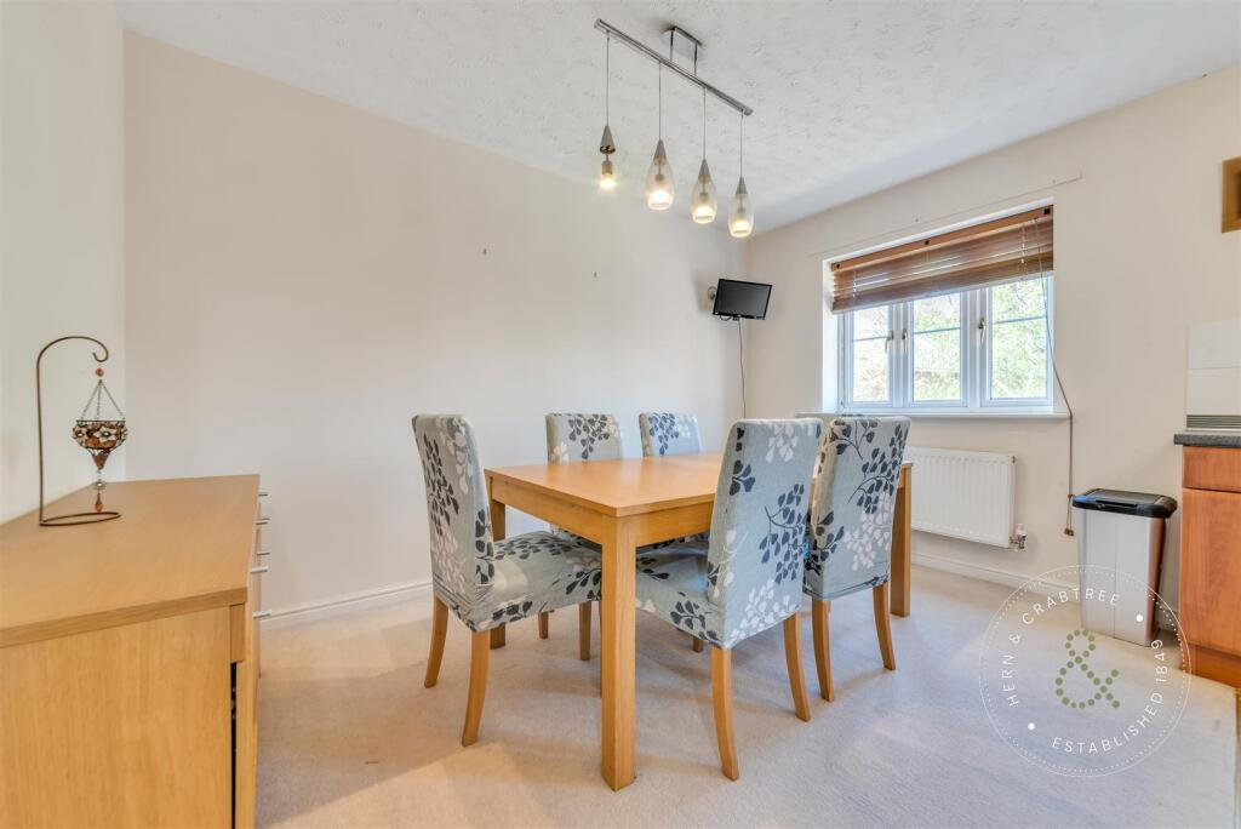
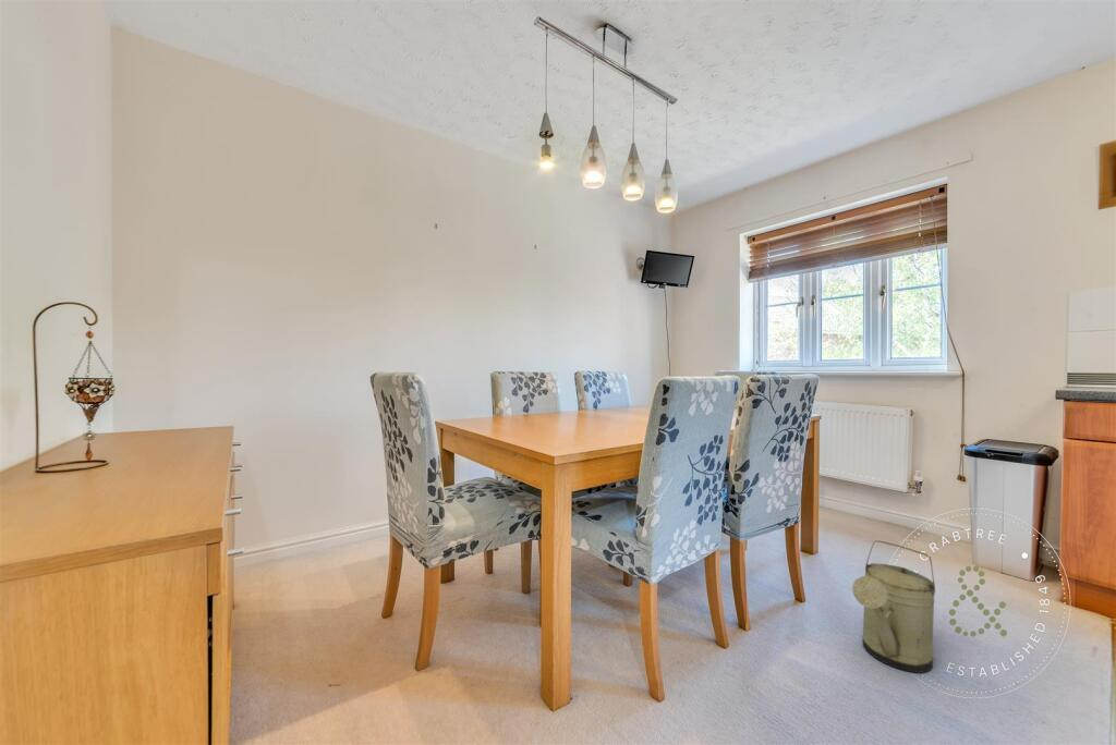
+ watering can (889, 608)
